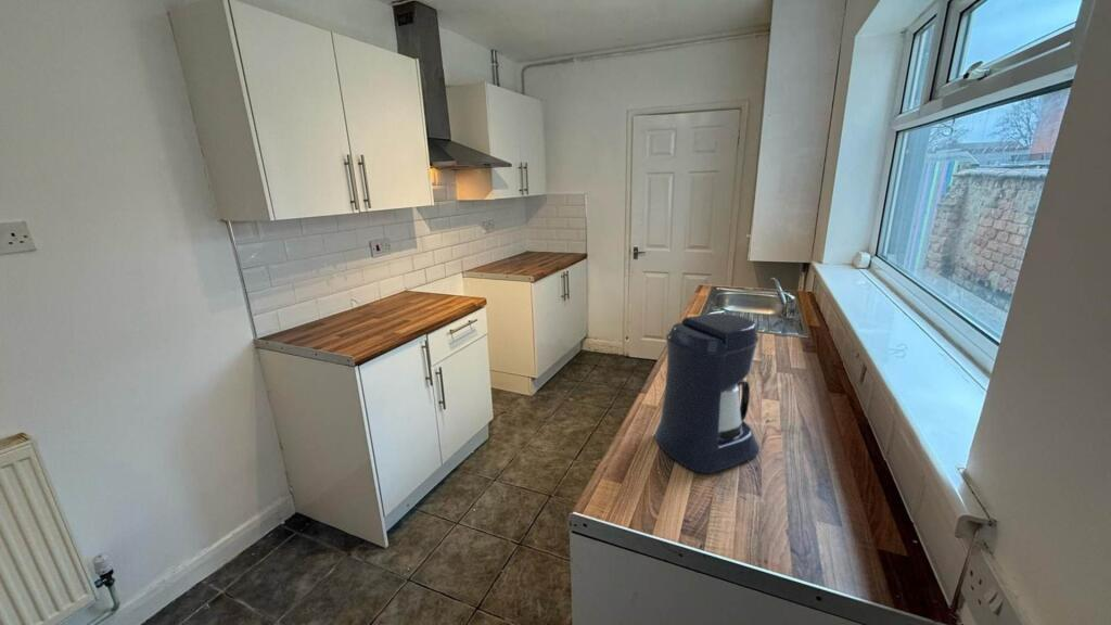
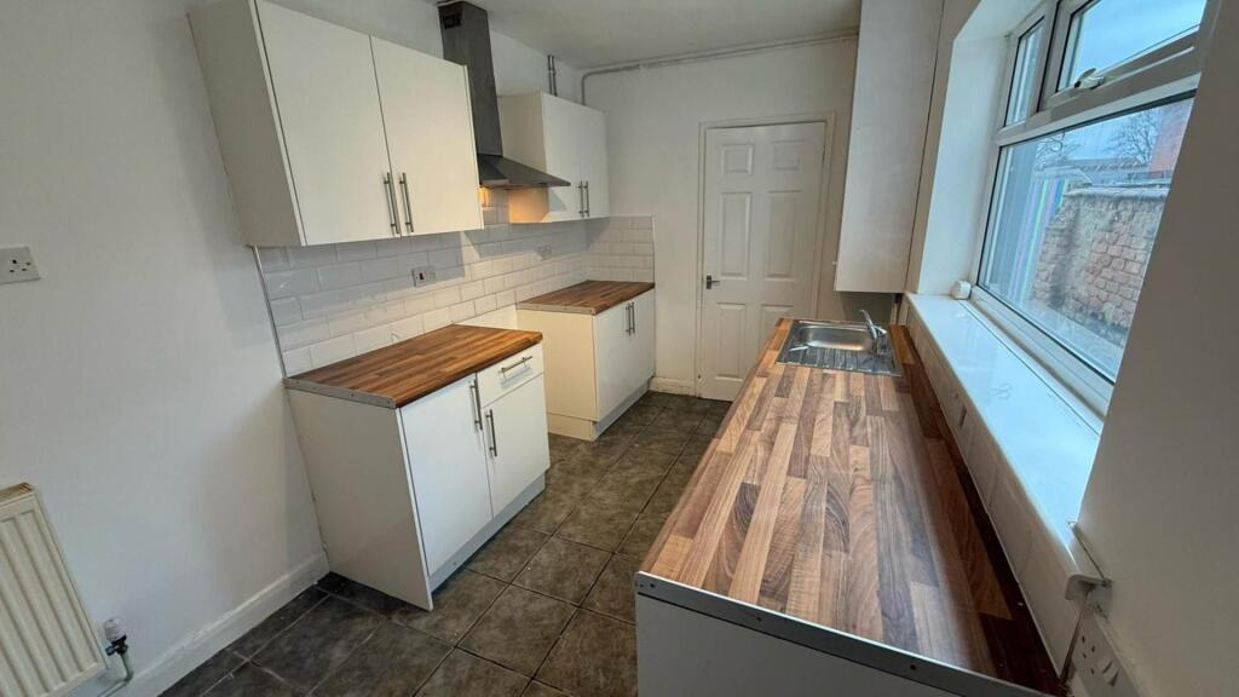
- coffee maker (708, 385)
